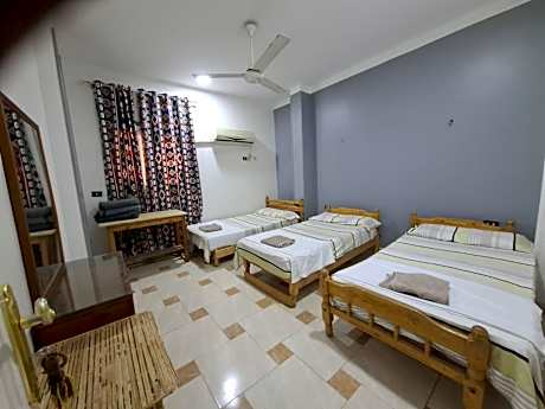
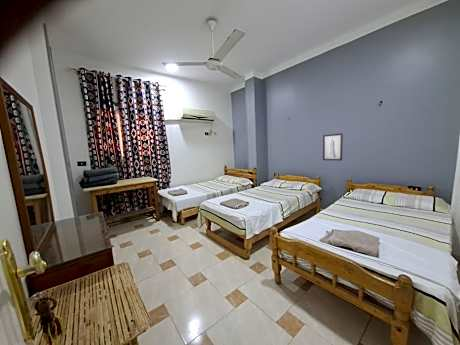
+ wall art (332, 147)
